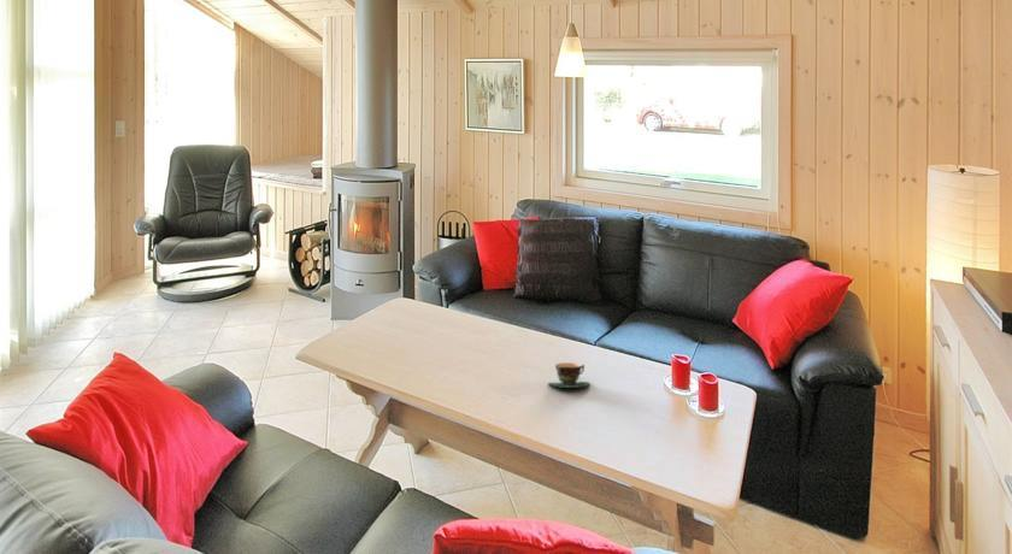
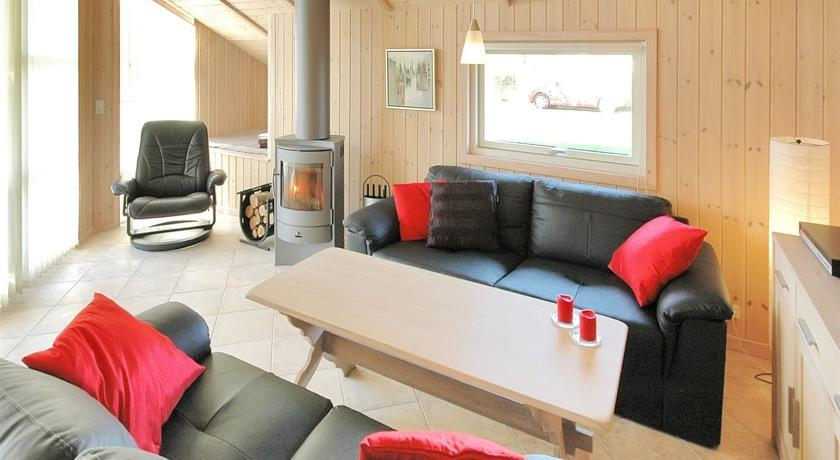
- teacup (569, 373)
